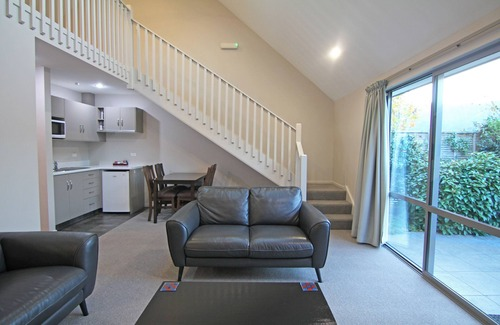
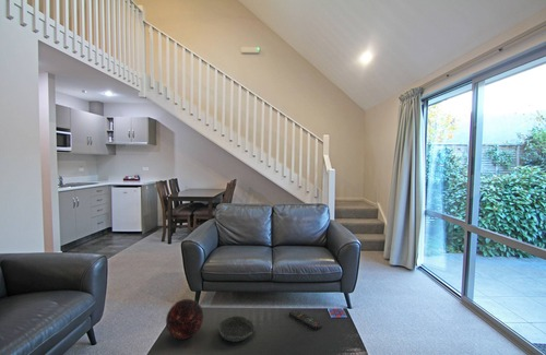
+ remote control (305, 318)
+ decorative orb (185, 318)
+ bowl (236, 329)
